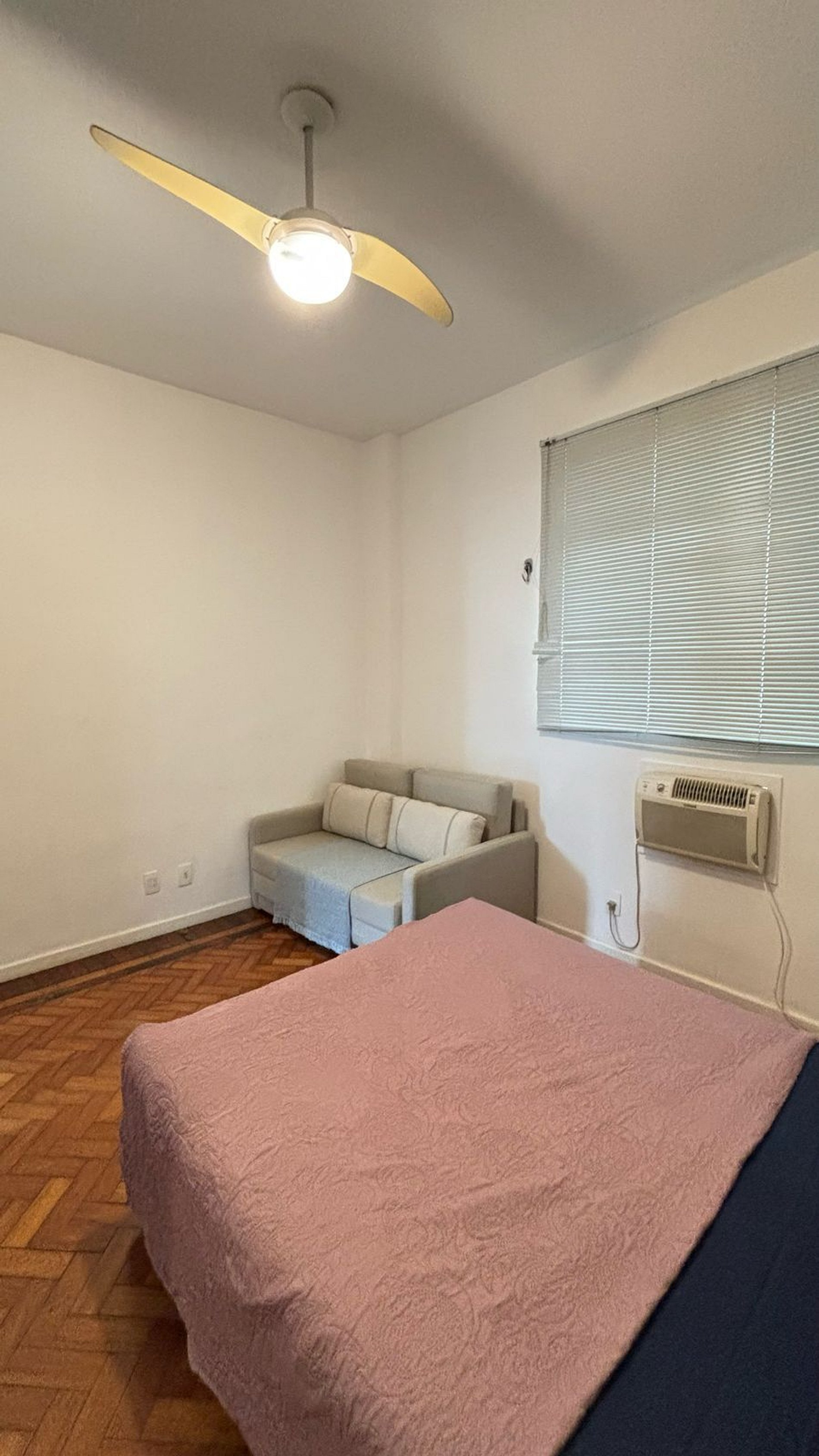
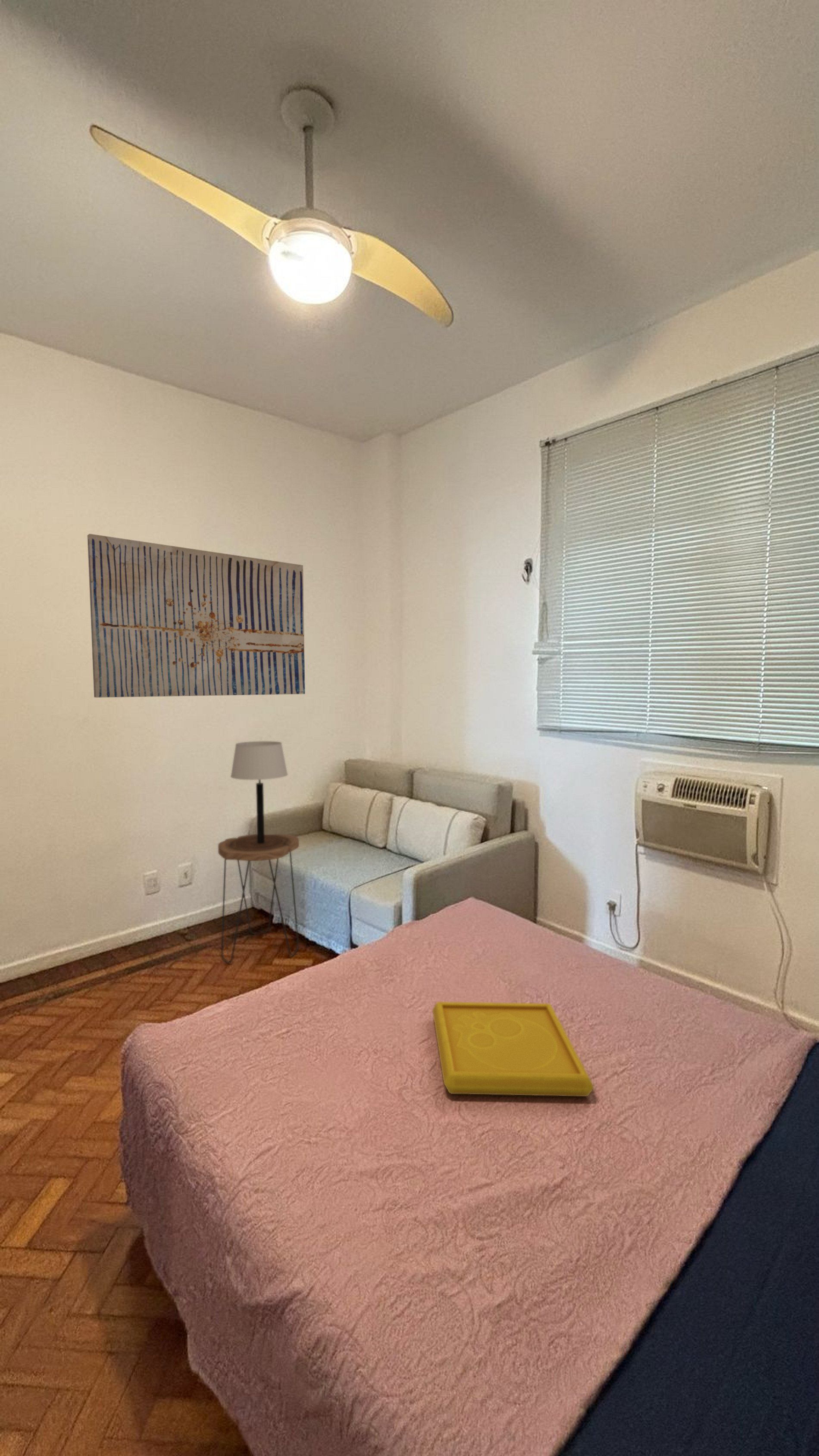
+ side table (272, 899)
+ table lamp (259, 793)
+ serving tray (504, 1044)
+ wall art (209, 624)
